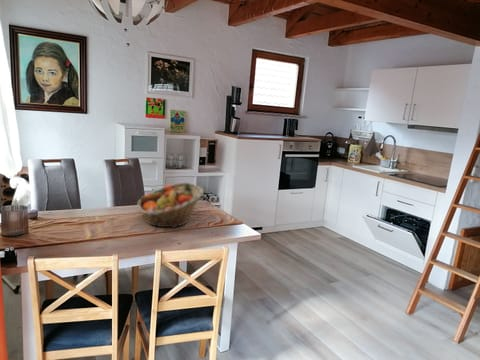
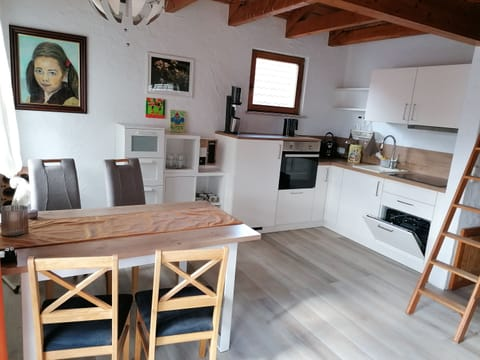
- fruit basket (170, 203)
